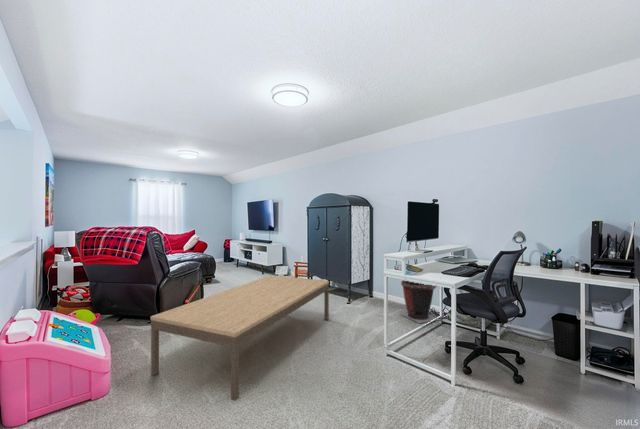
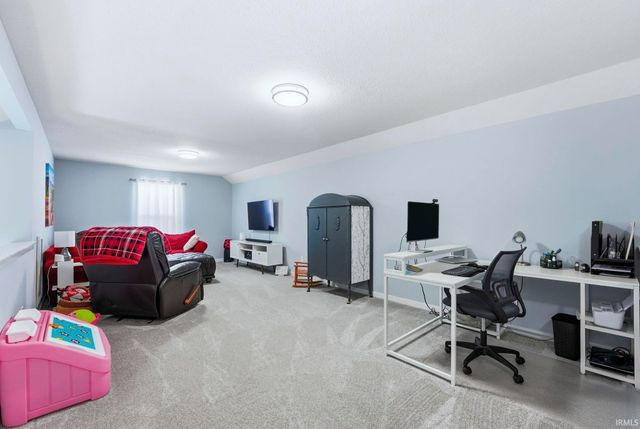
- waste bin (417, 298)
- coffee table (258, 318)
